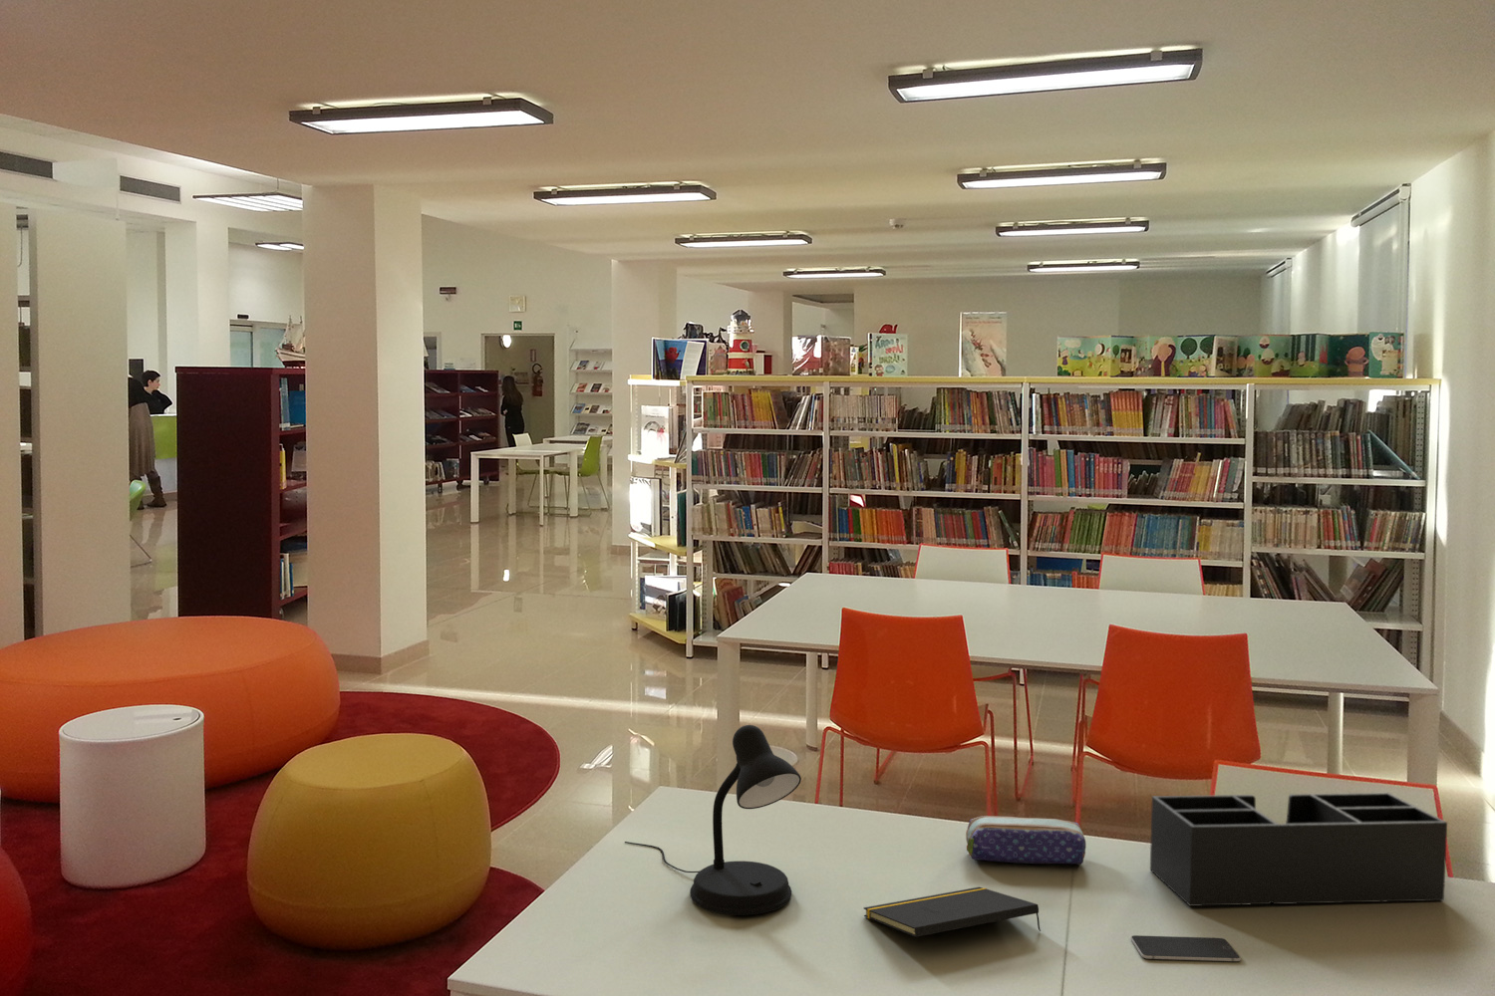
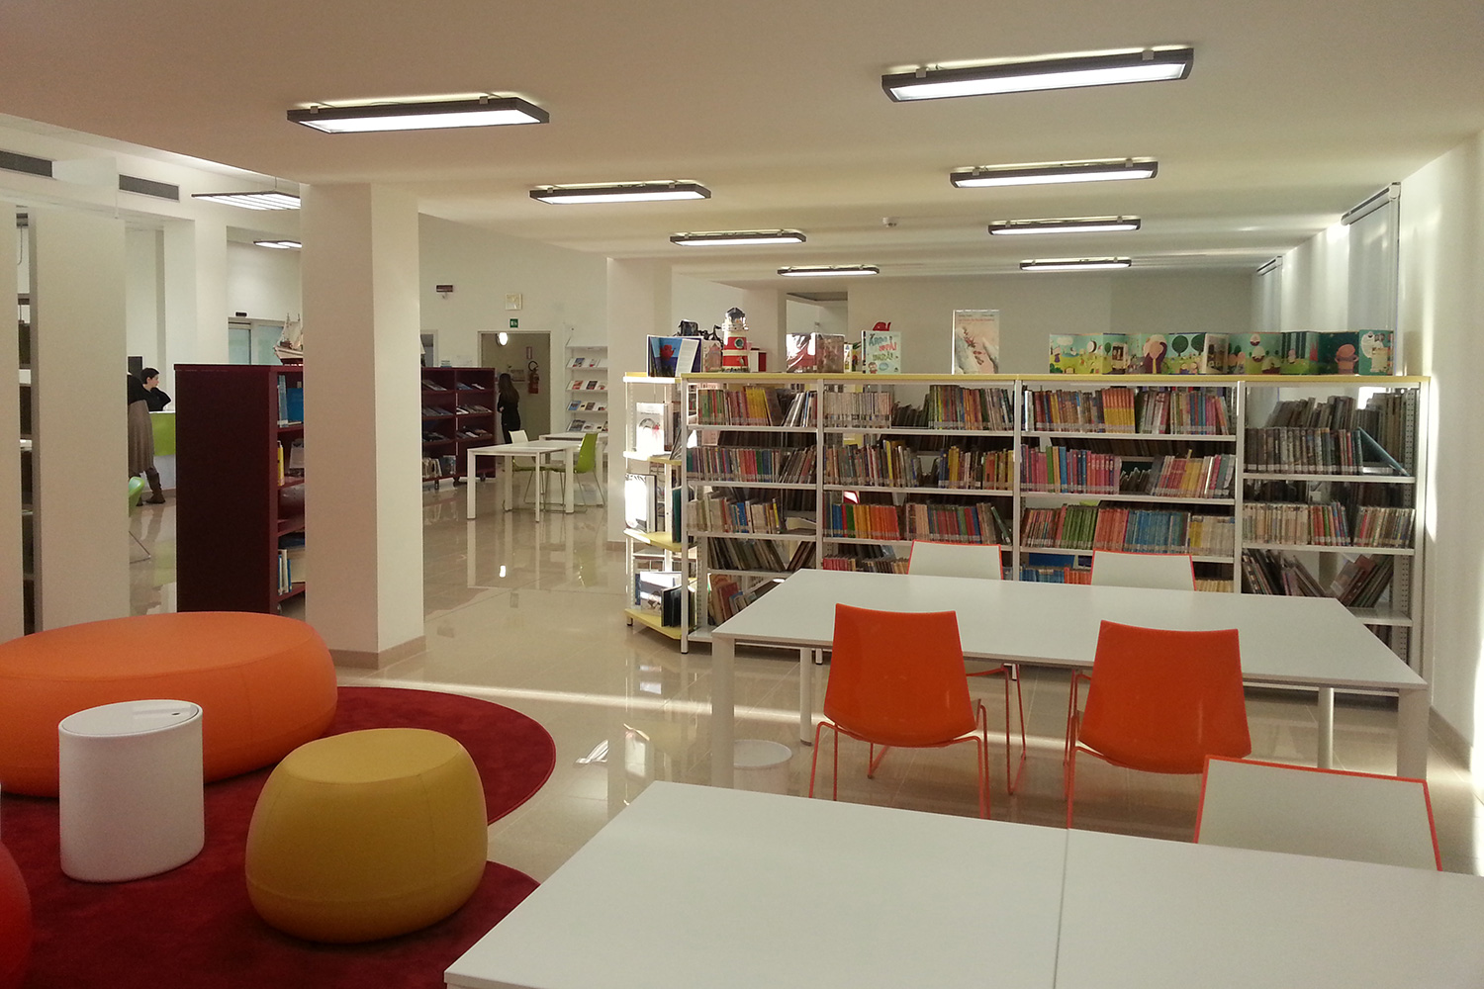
- desk lamp (714, 799)
- notepad (949, 910)
- pencil case (1023, 838)
- smartphone (1184, 948)
- desk organizer (1293, 847)
